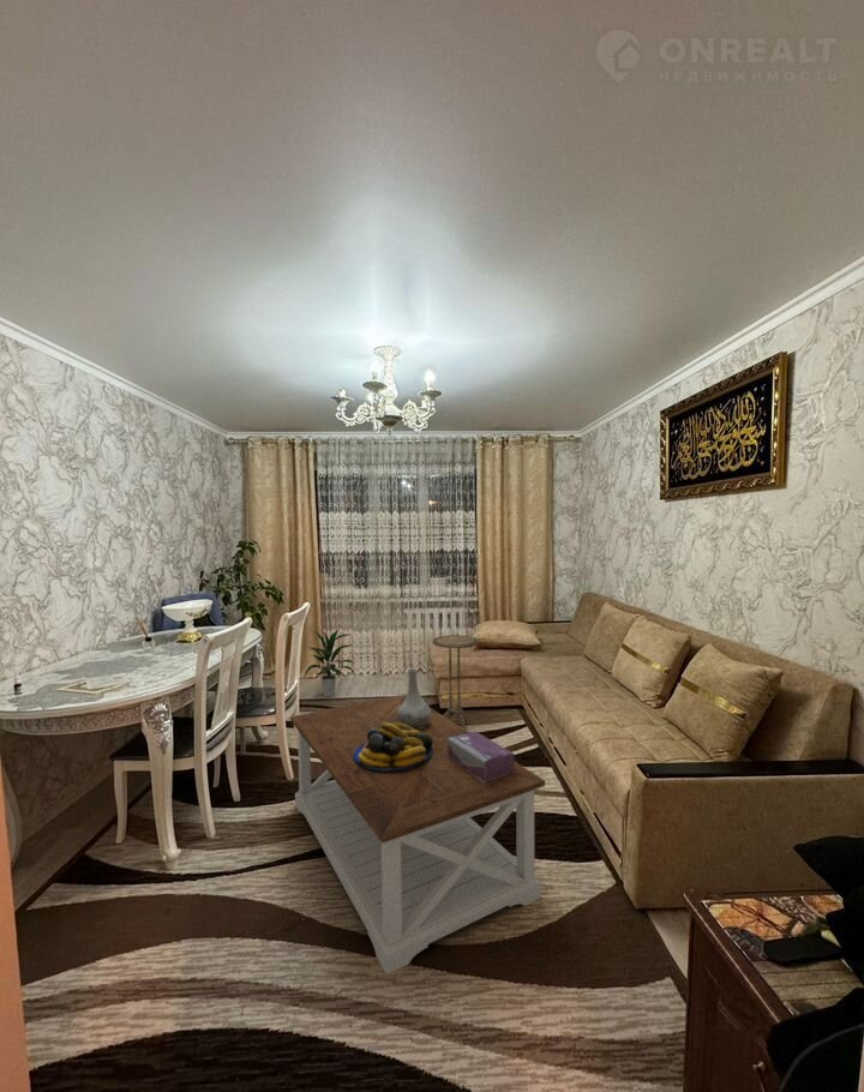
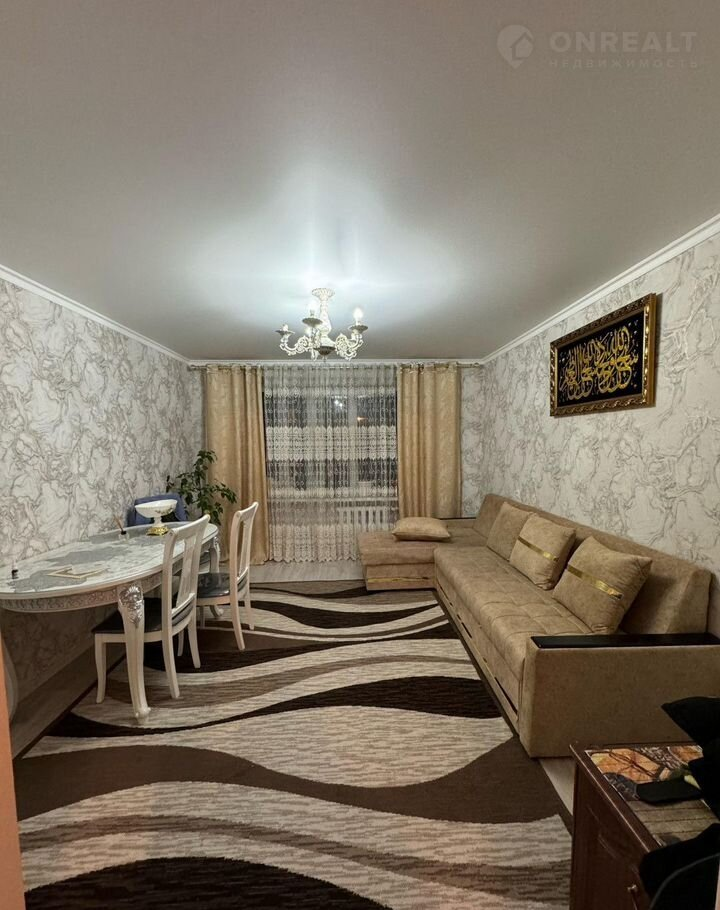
- vase (414, 696)
- fruit bowl (392, 739)
- indoor plant (330, 661)
- tissue box (479, 754)
- coffee table (398, 794)
- side table (458, 683)
